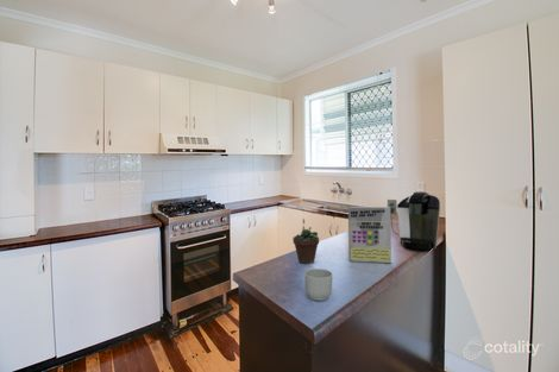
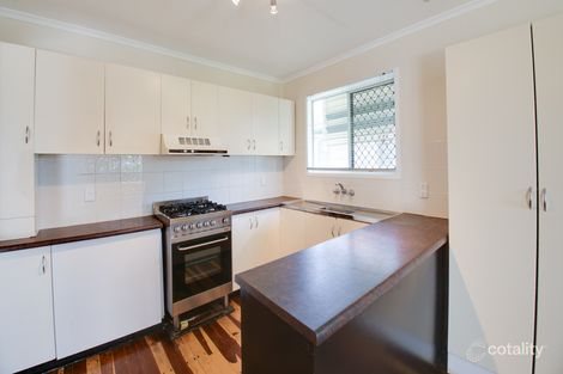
- cereal box (369, 233)
- succulent plant (306, 239)
- coffee maker (408, 217)
- mug (320, 283)
